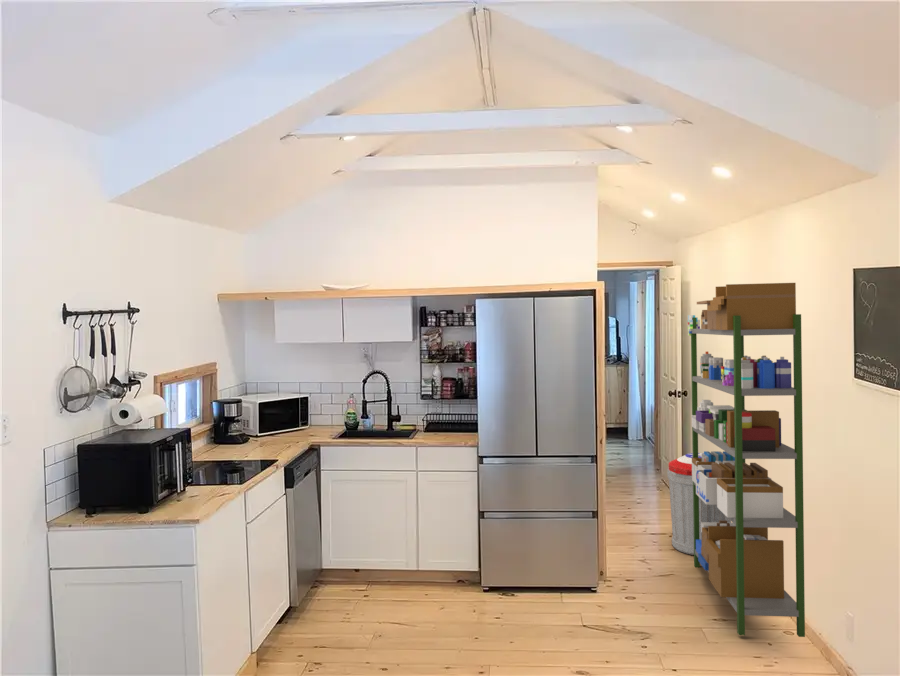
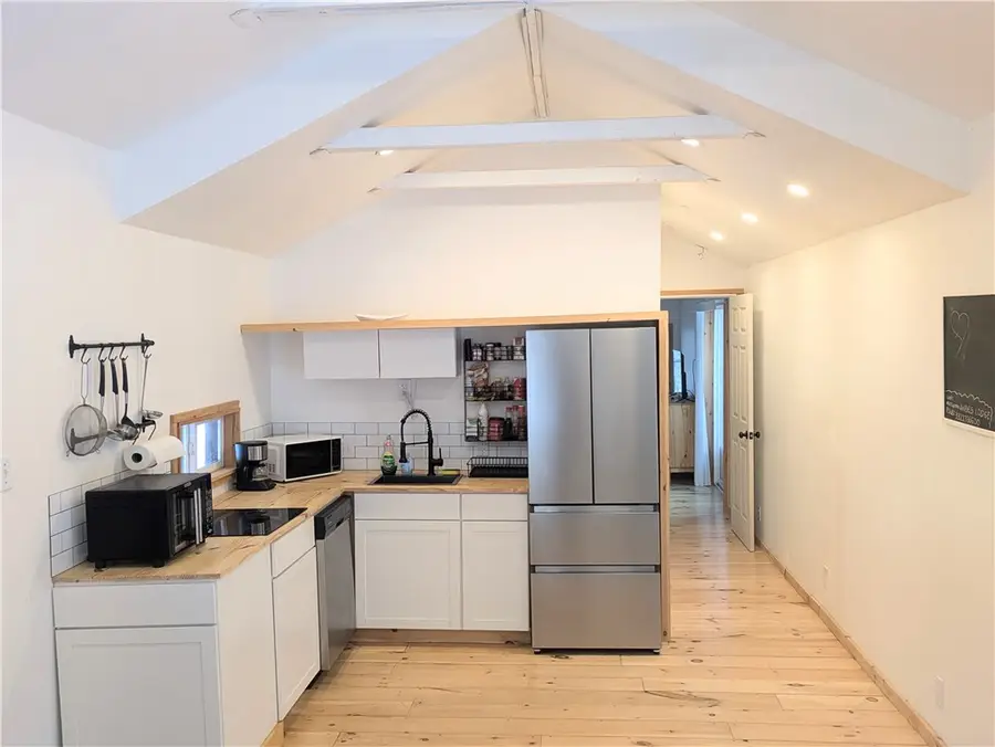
- shelving unit (733, 443)
- trash can (700, 501)
